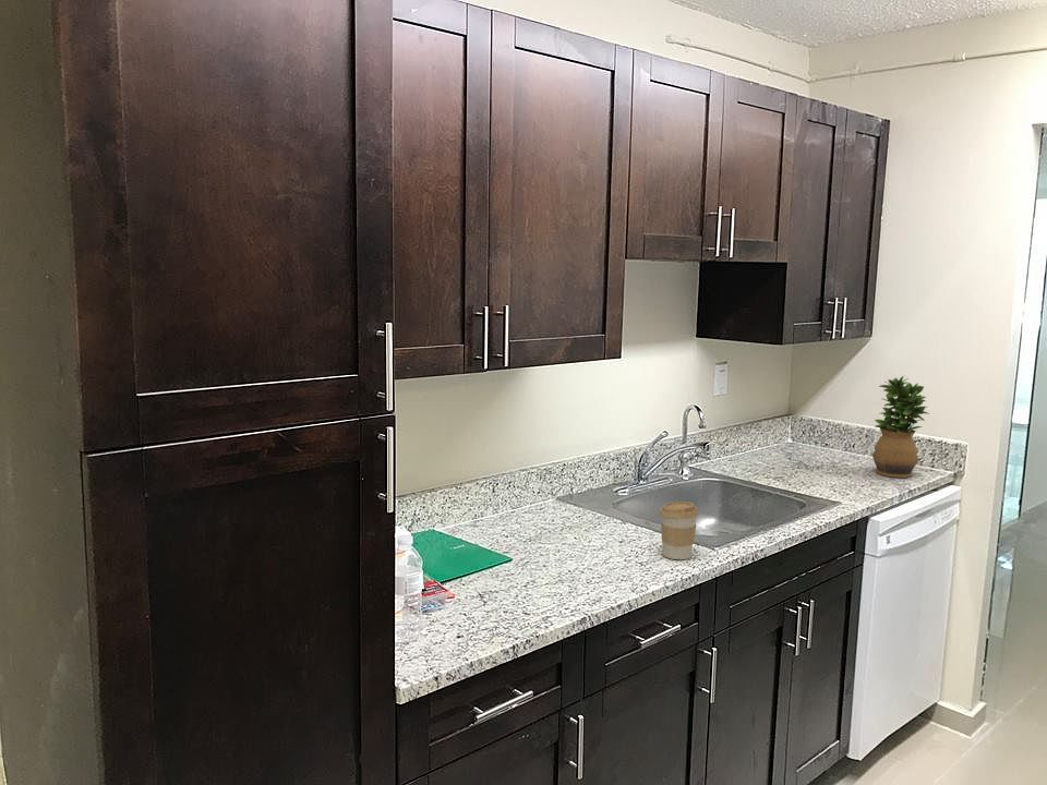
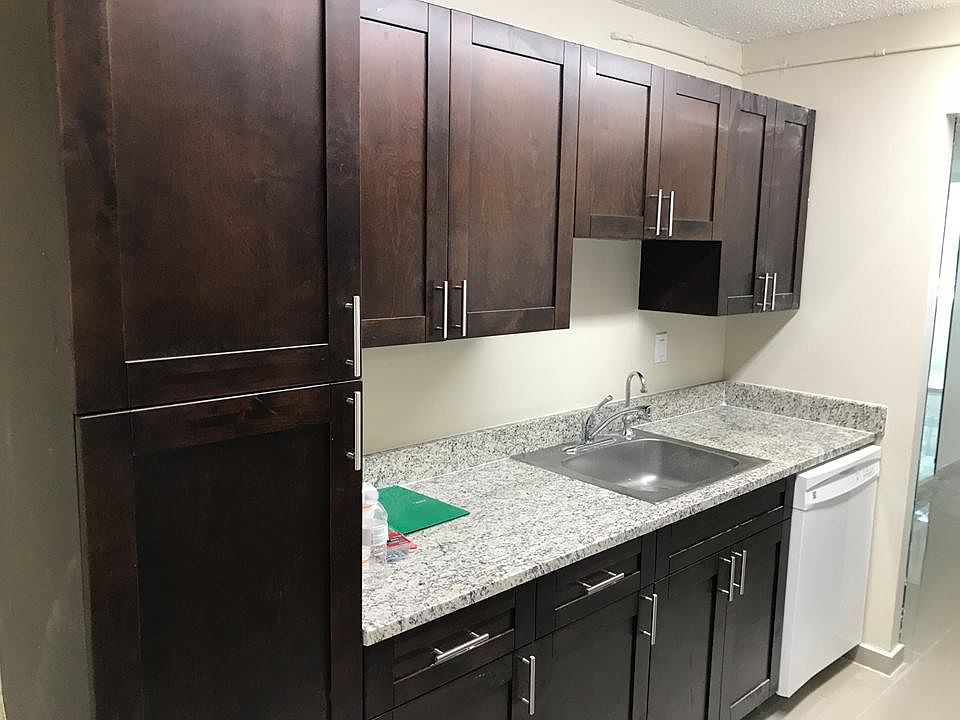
- coffee cup (677, 529)
- potted plant (904, 424)
